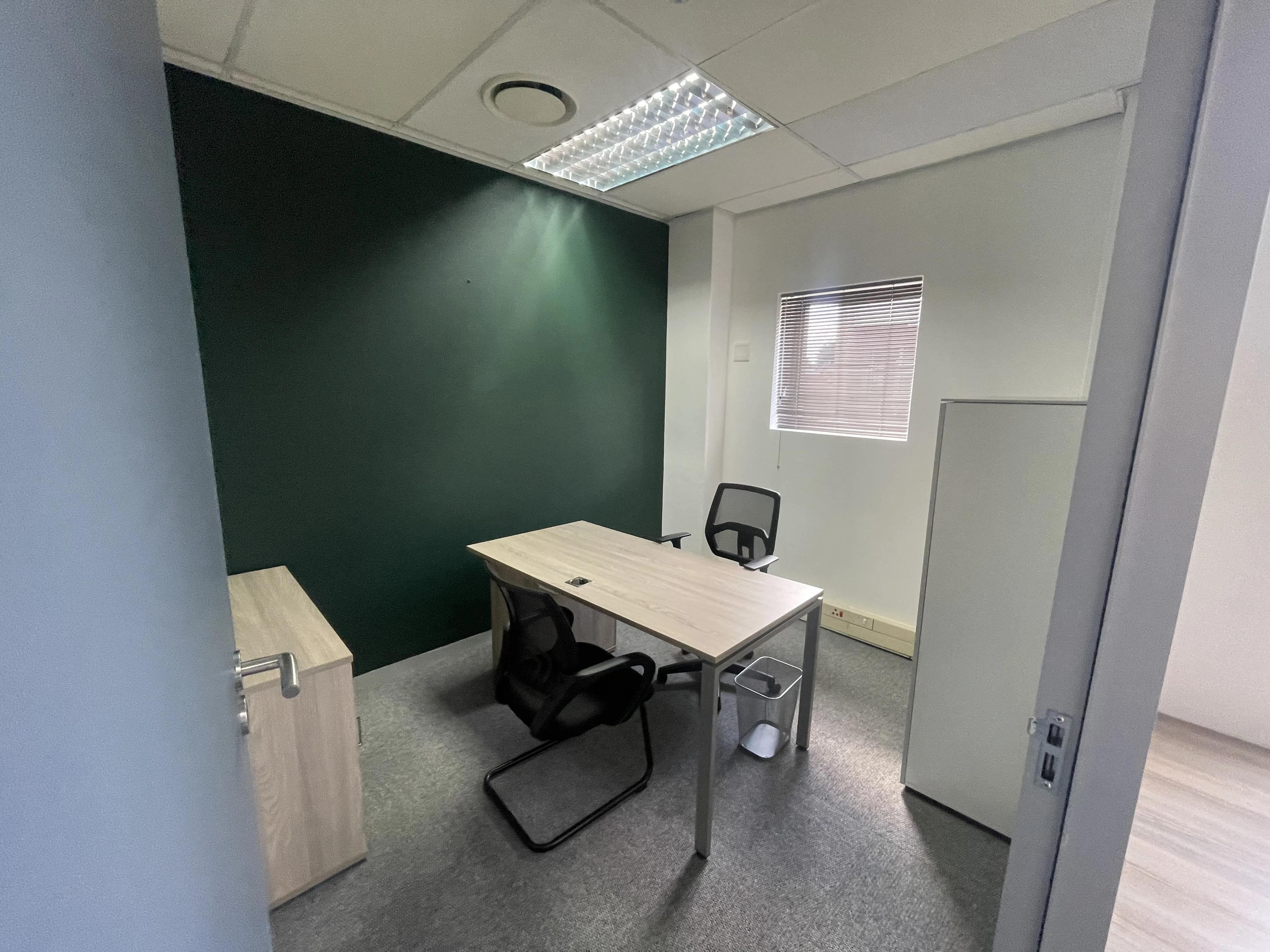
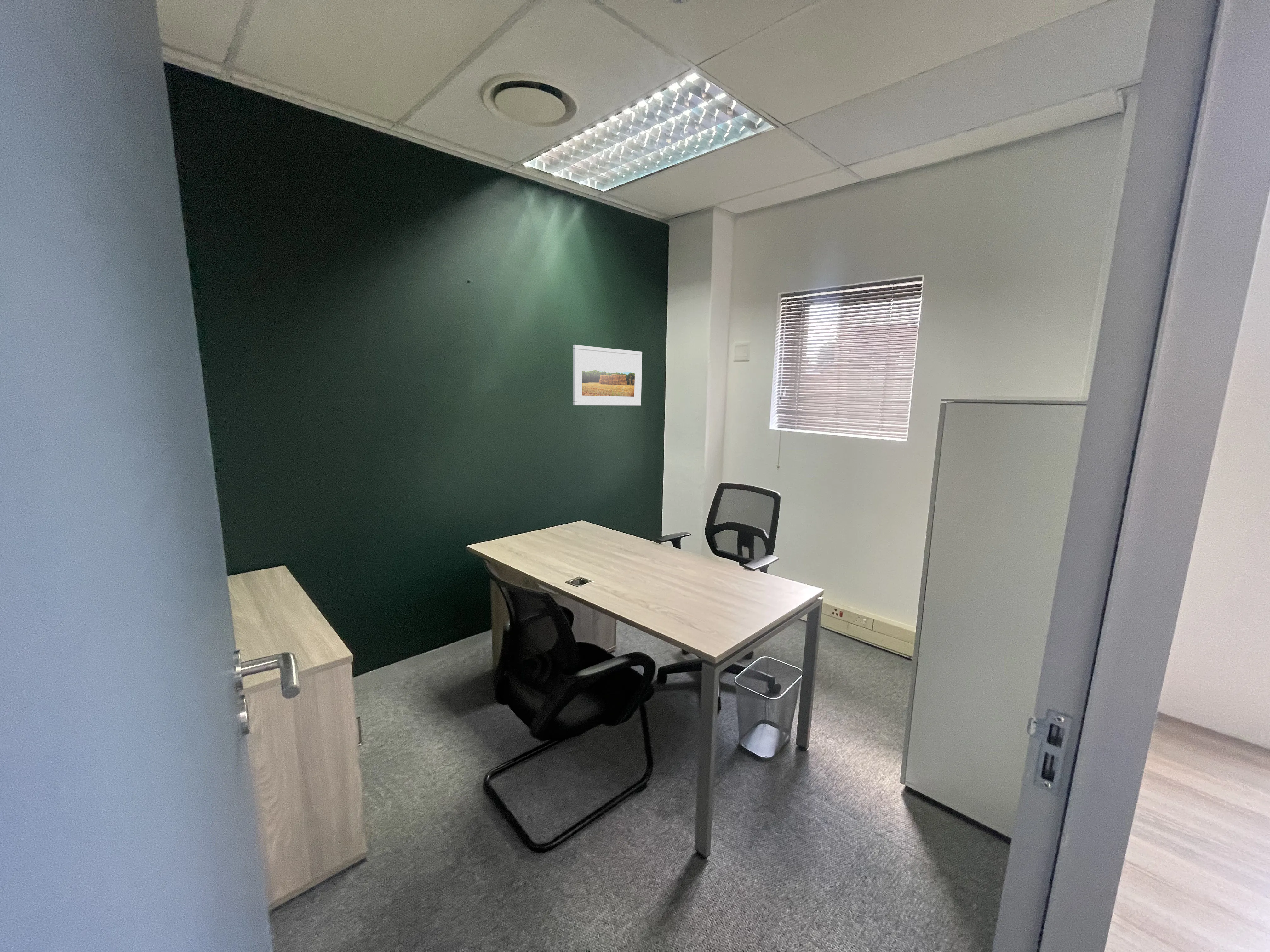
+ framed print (609, 377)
